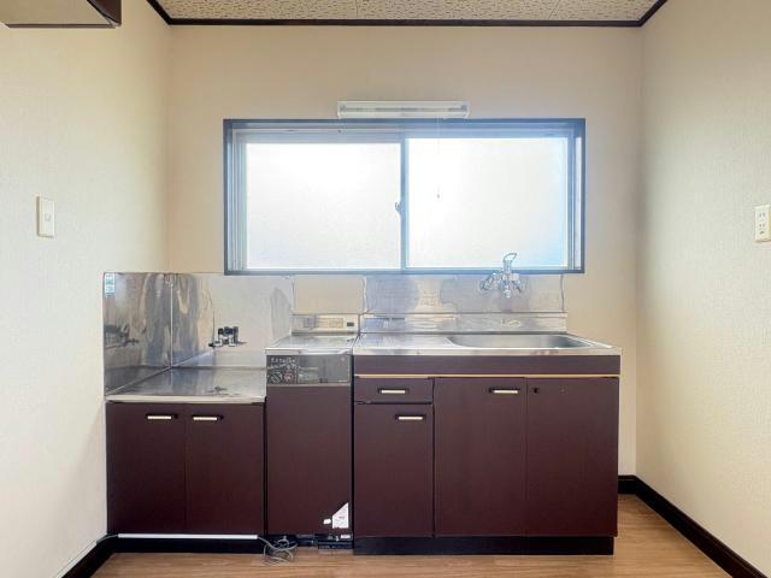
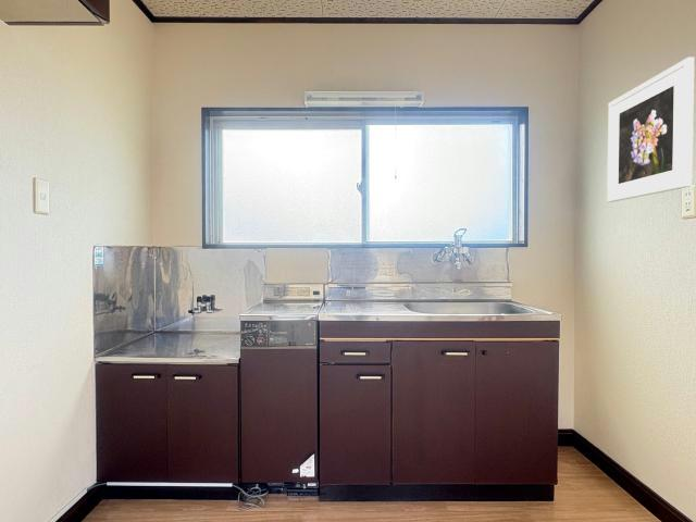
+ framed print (644, 139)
